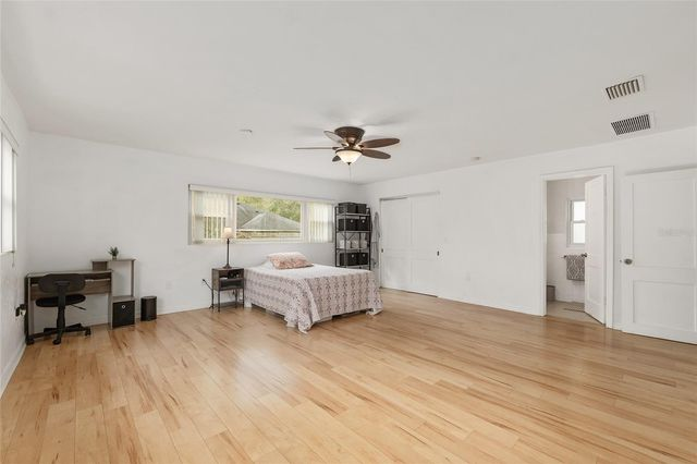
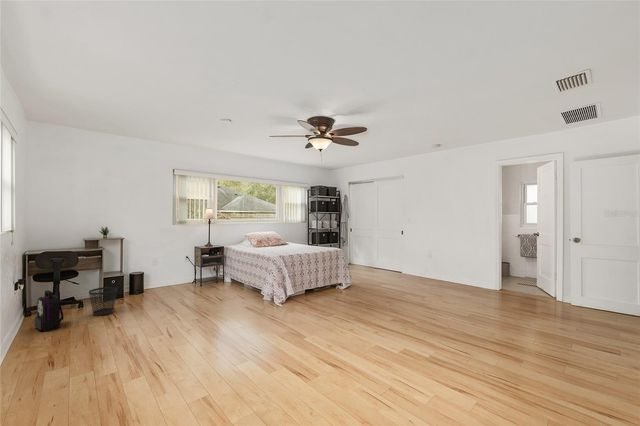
+ wastebasket (103, 301)
+ backpack (49, 309)
